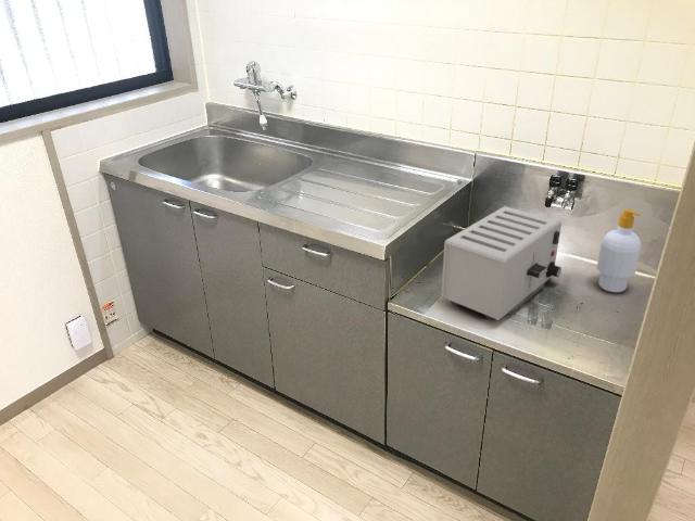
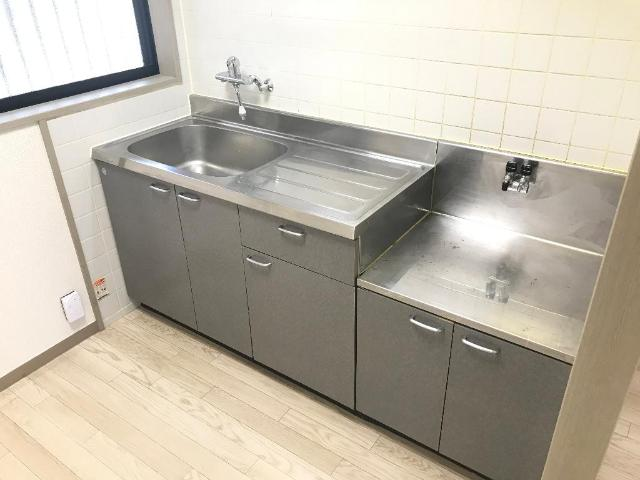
- toaster (505, 262)
- soap bottle (619, 250)
